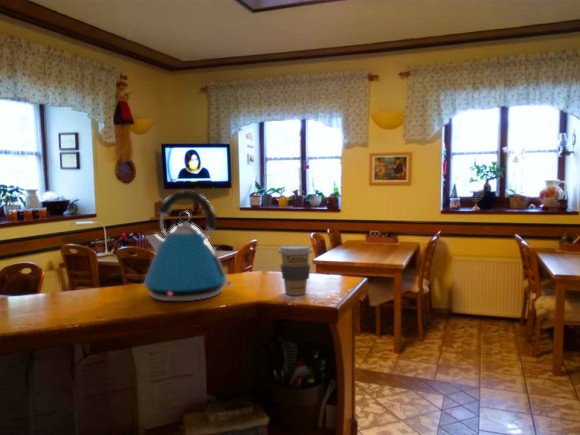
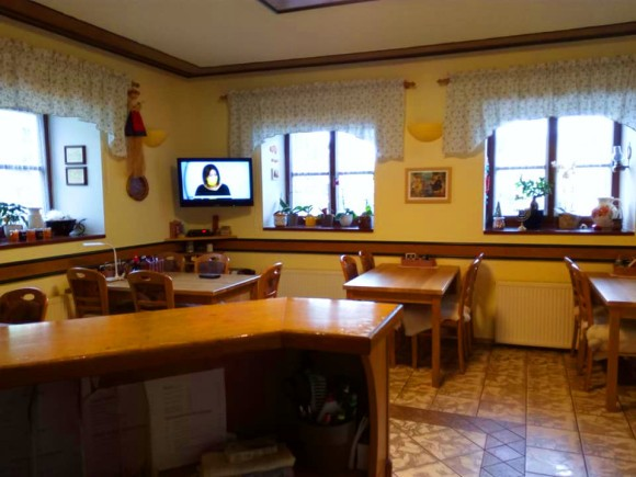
- coffee cup (295, 269)
- kettle (188, 242)
